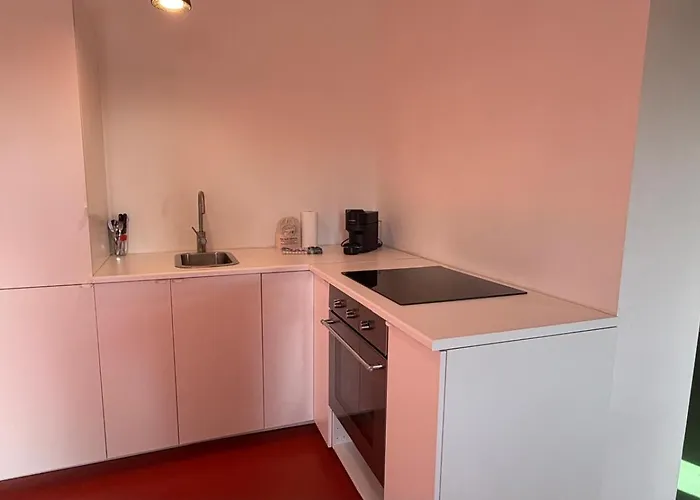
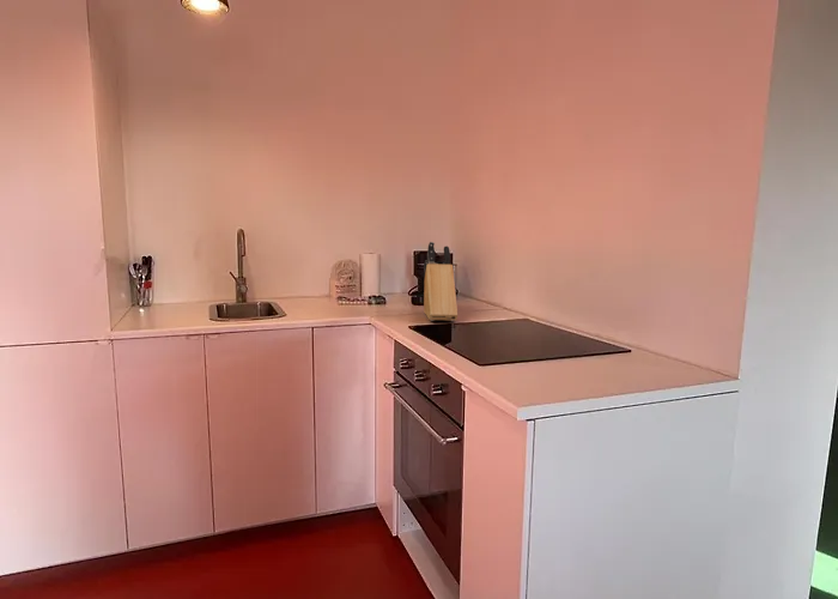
+ knife block (439, 279)
